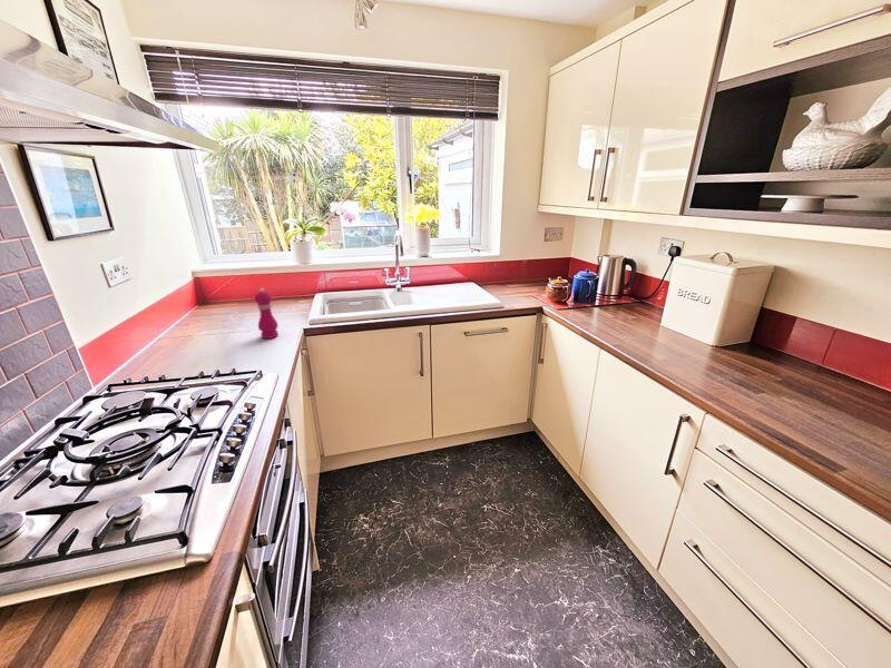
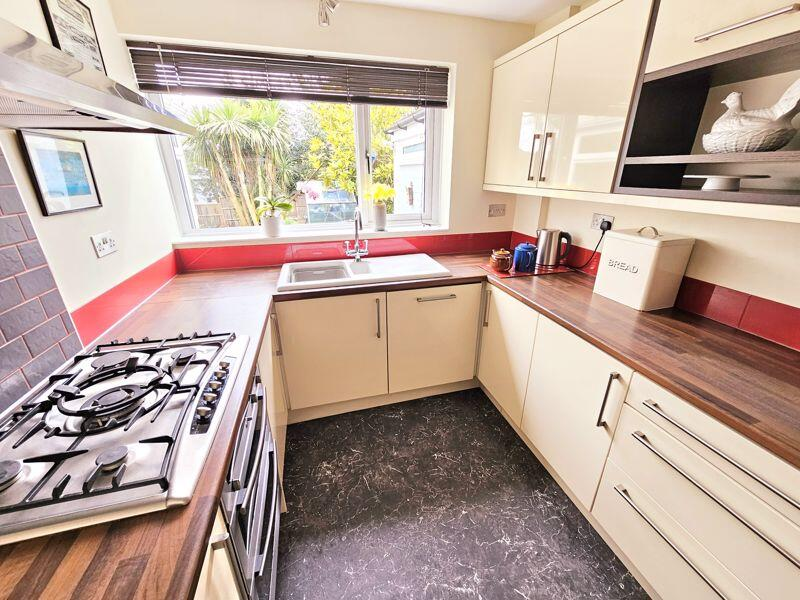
- pepper mill (265, 312)
